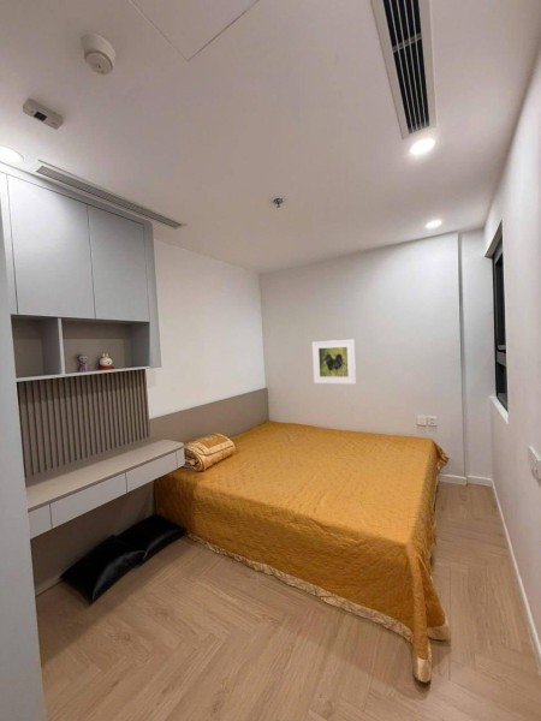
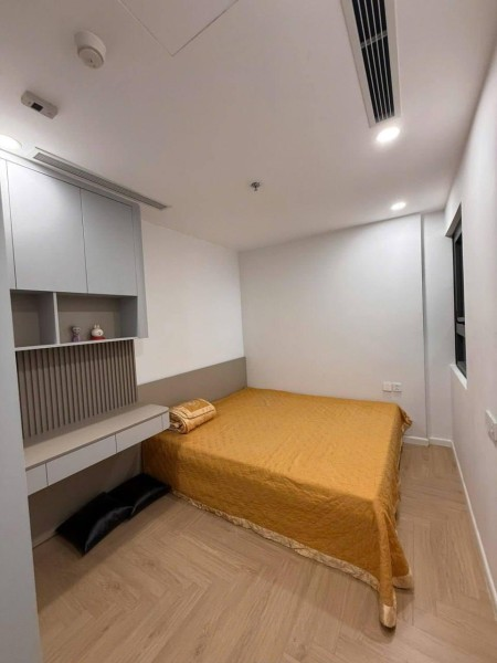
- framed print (333, 362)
